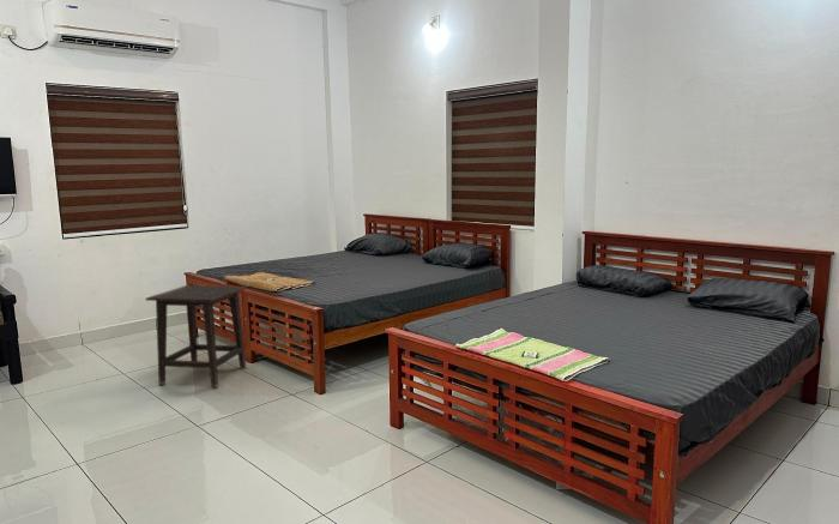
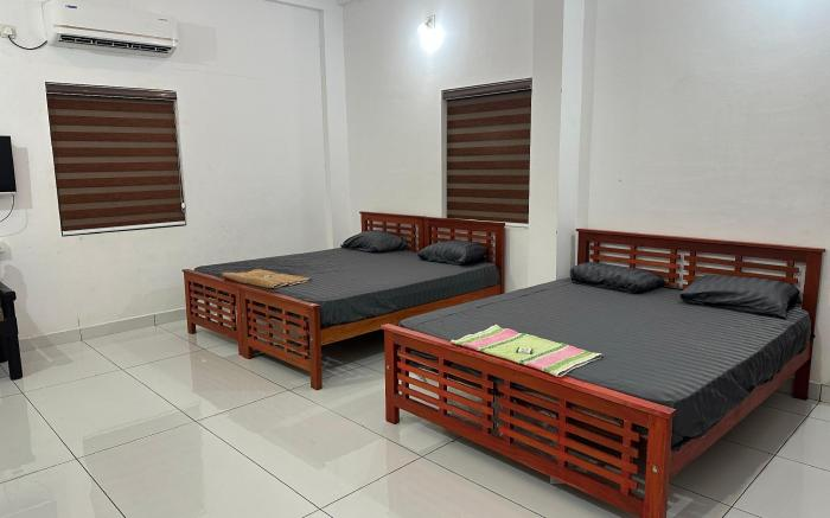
- side table (205, 332)
